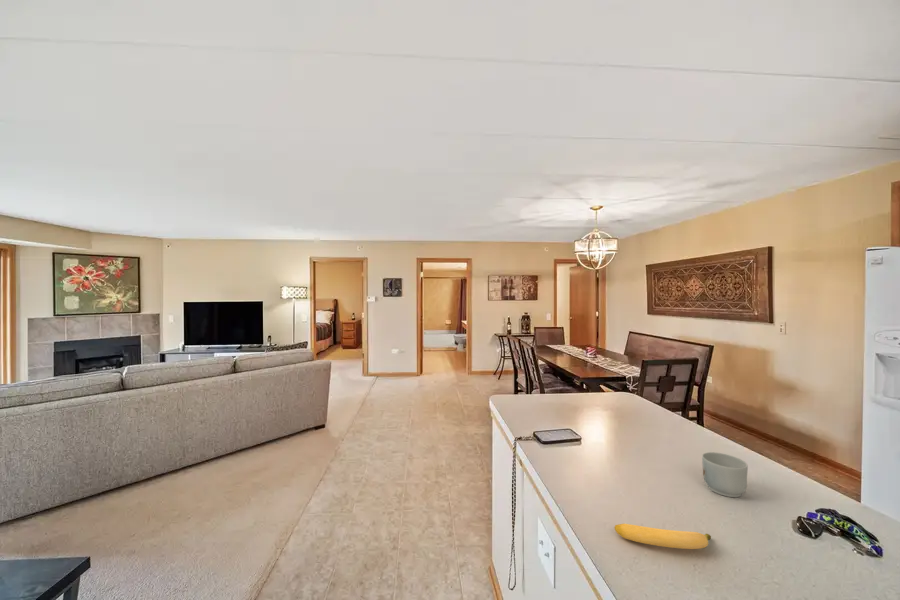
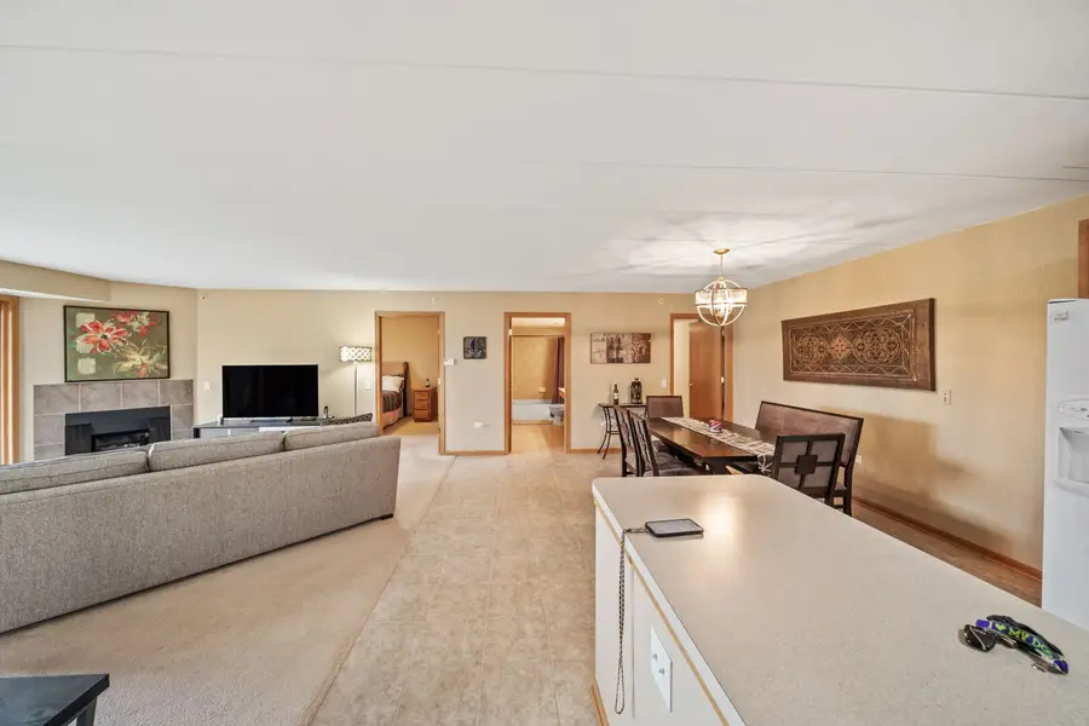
- banana (664, 532)
- mug (722, 472)
